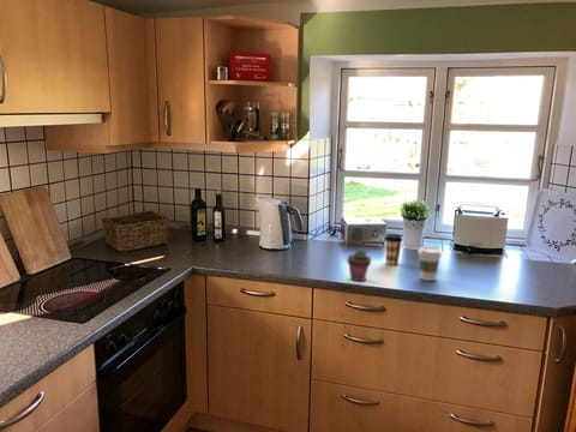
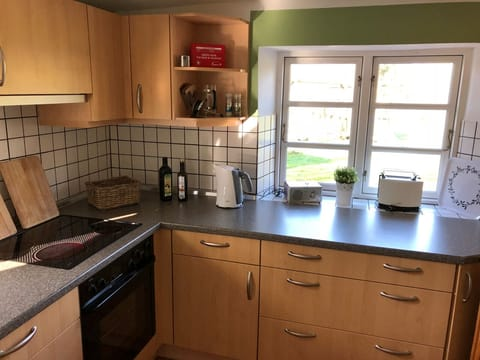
- potted succulent (359, 263)
- coffee cup (392, 250)
- coffee cup (428, 263)
